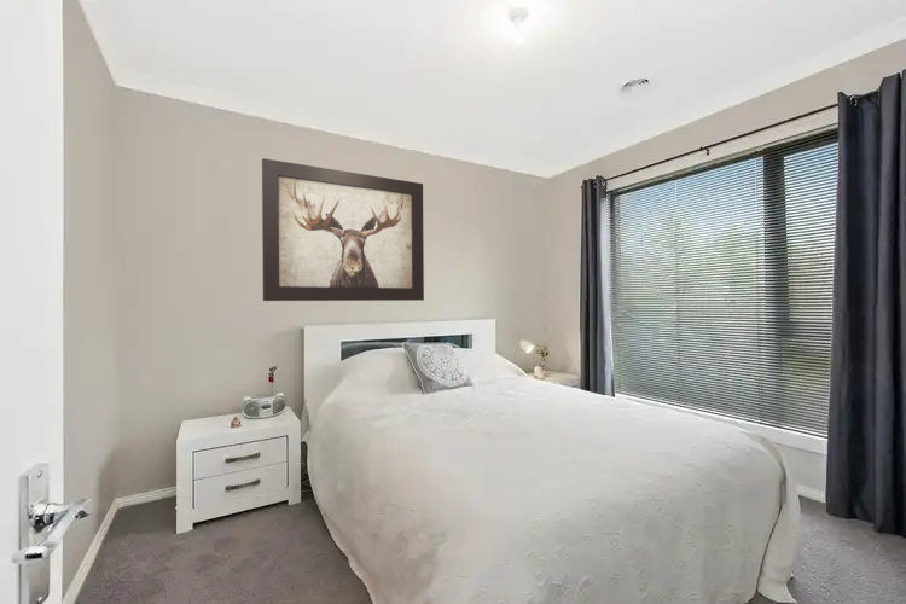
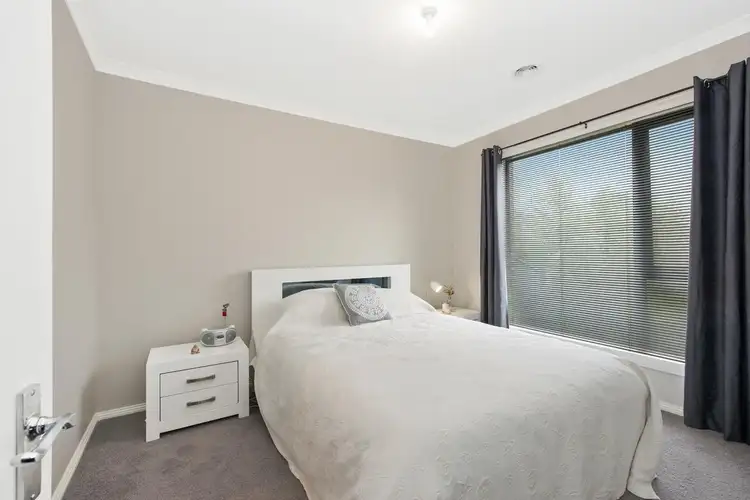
- wall art (350, 236)
